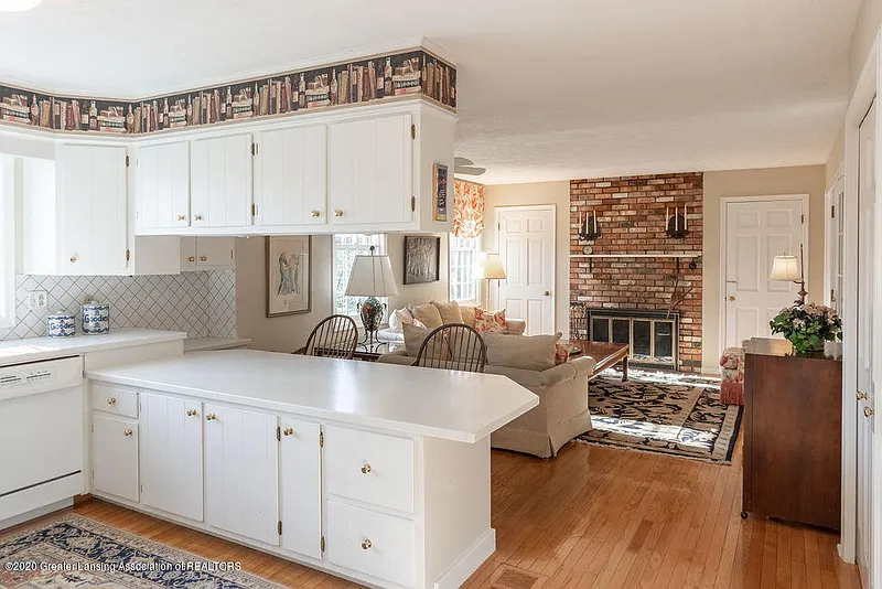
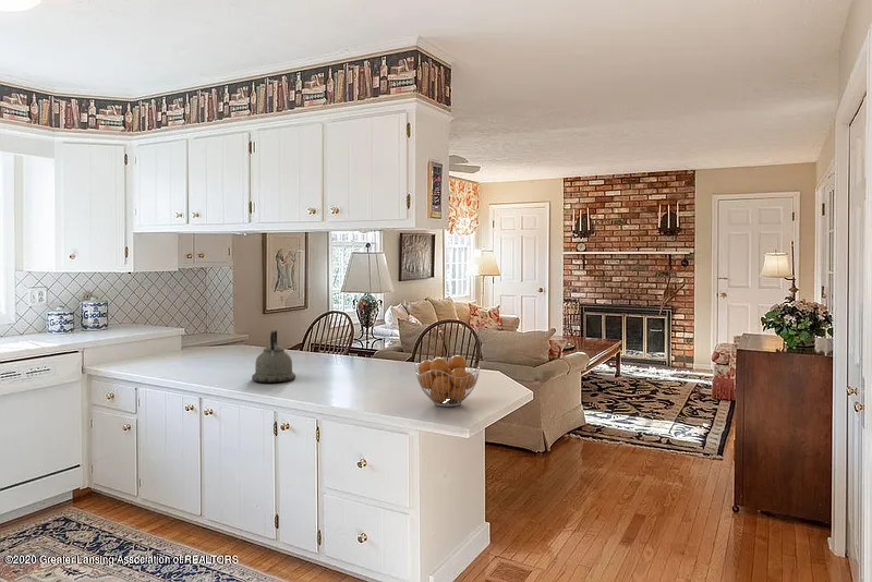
+ kettle (272, 354)
+ fruit basket (447, 379)
